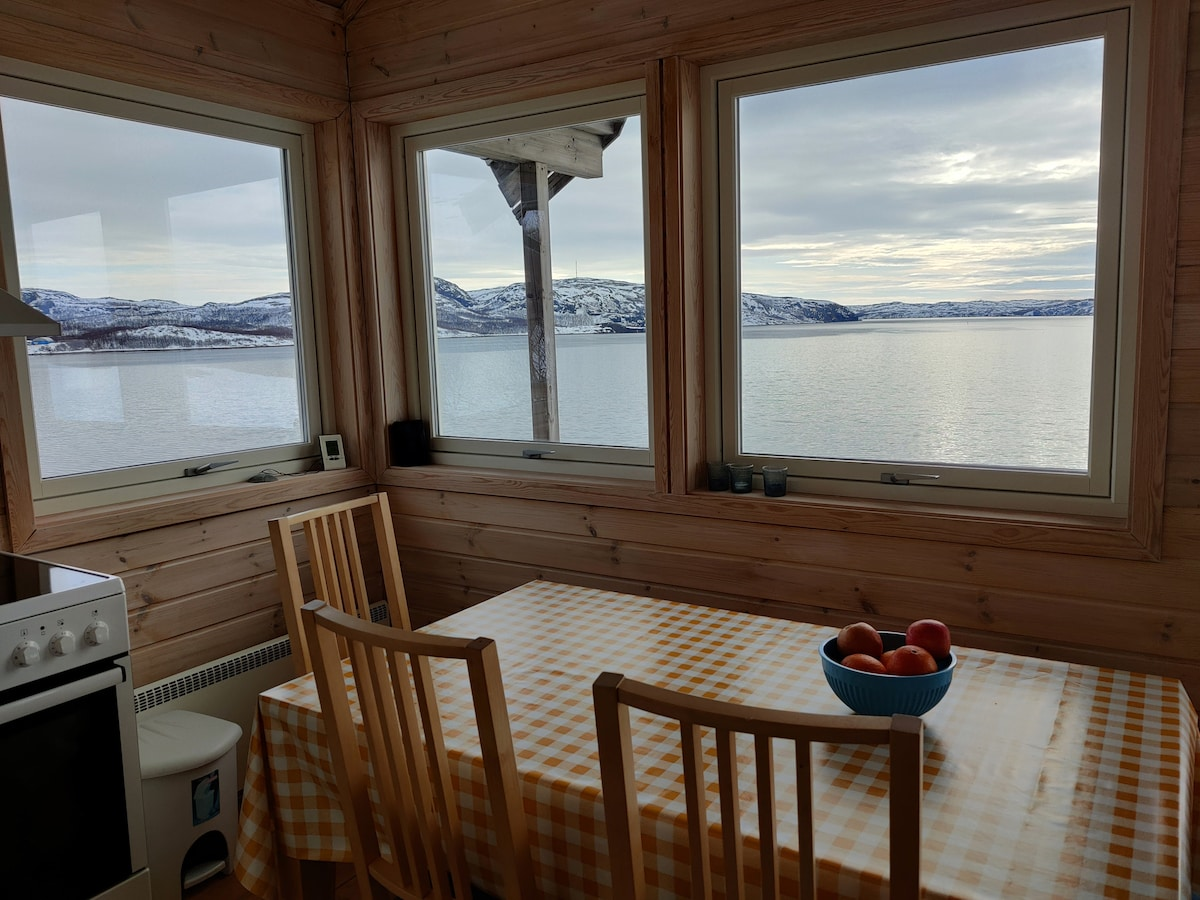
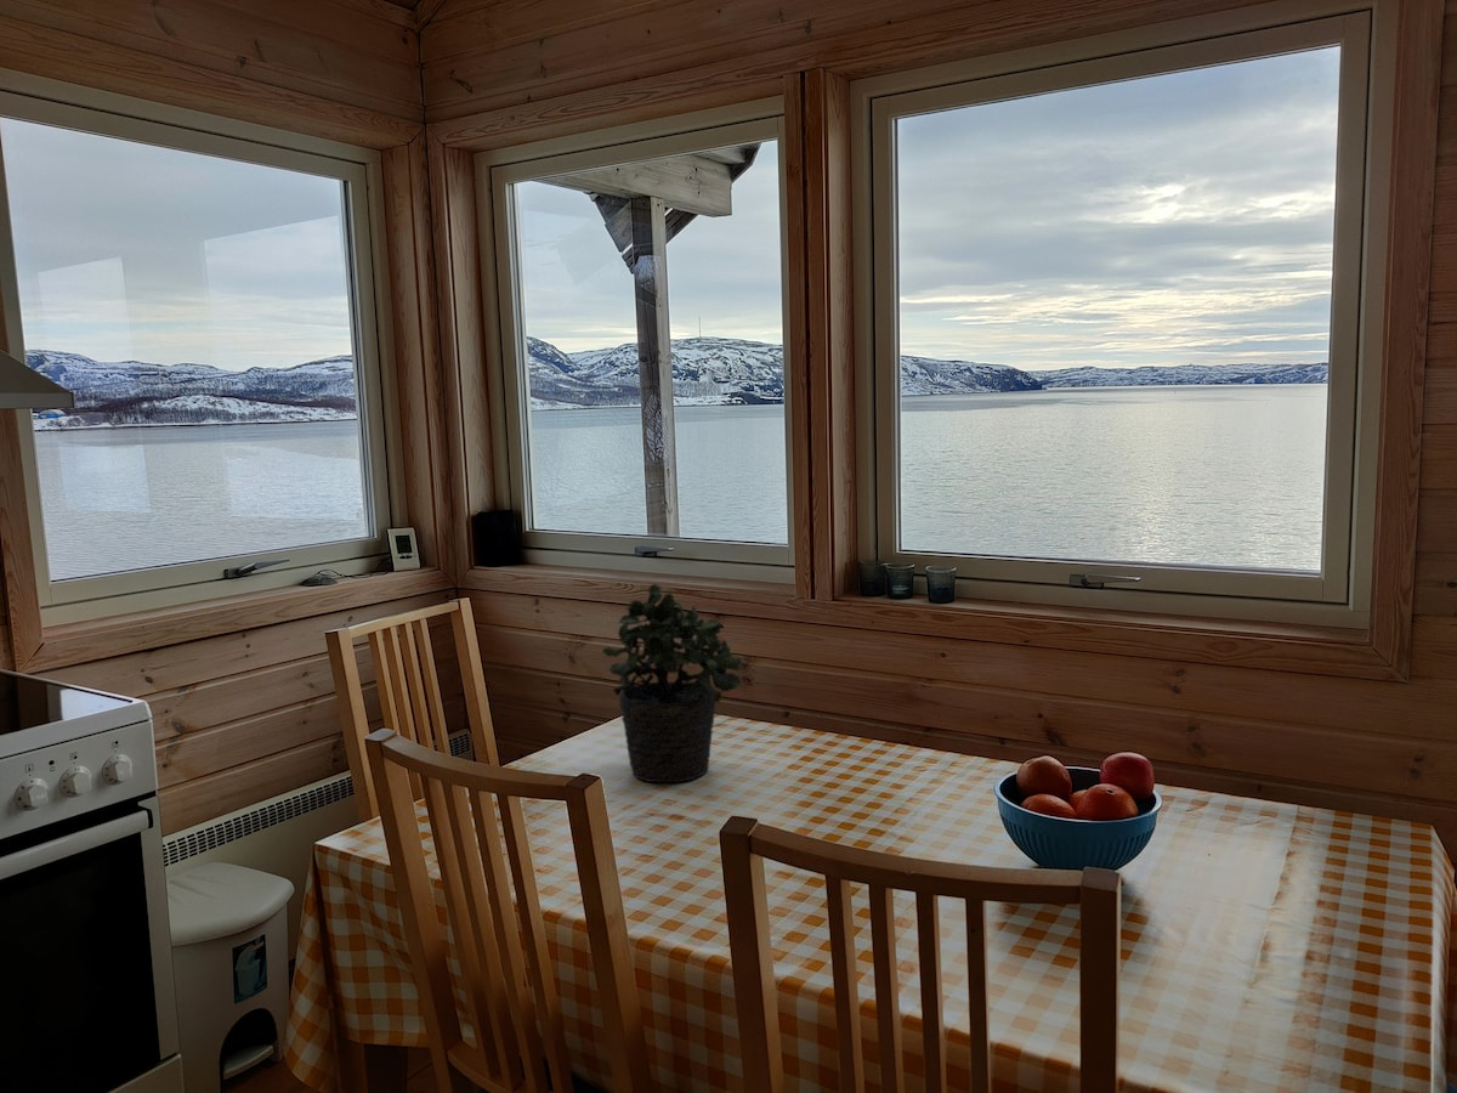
+ potted plant (667, 678)
